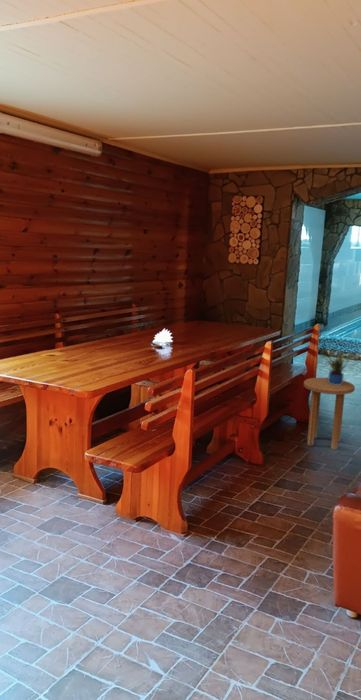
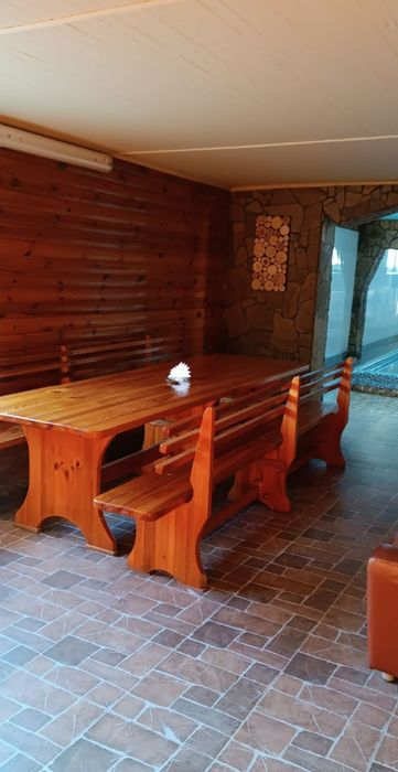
- potted plant (334, 365)
- side table (318, 413)
